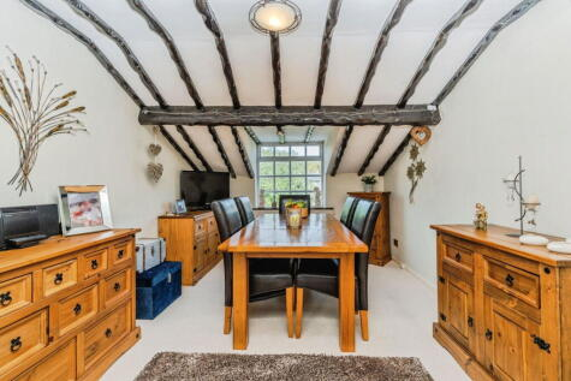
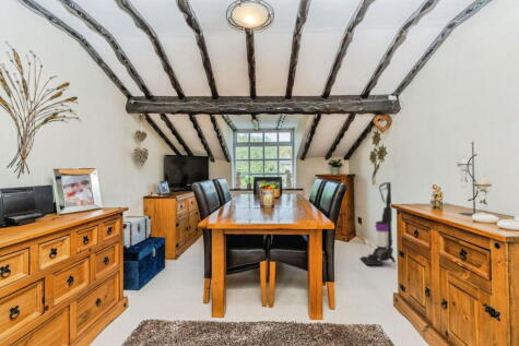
+ vacuum cleaner (378, 222)
